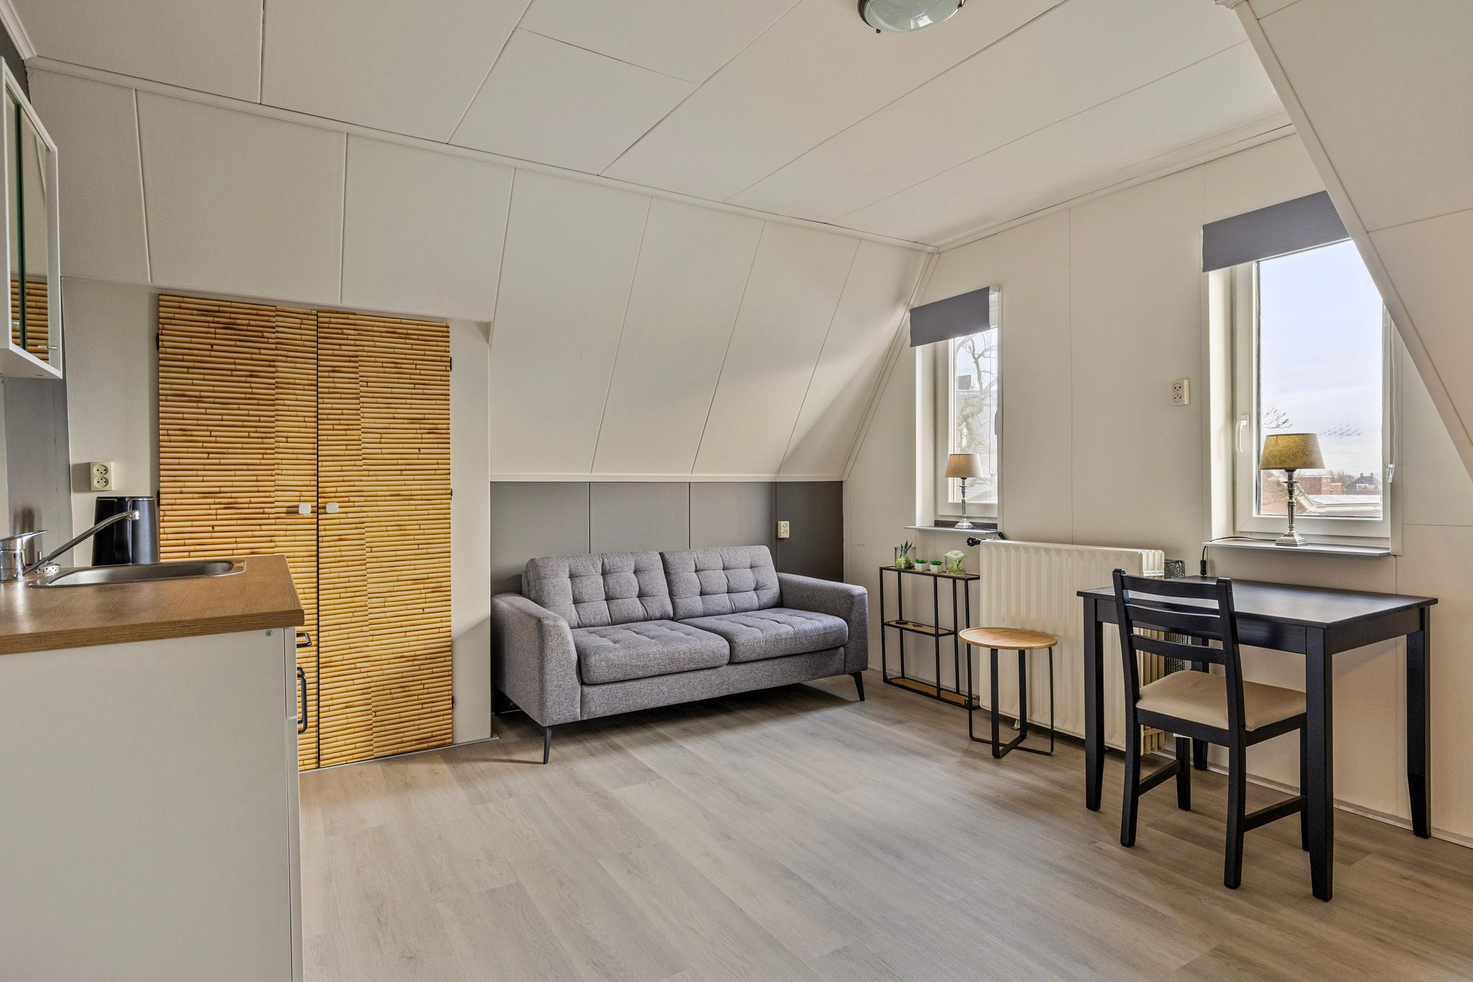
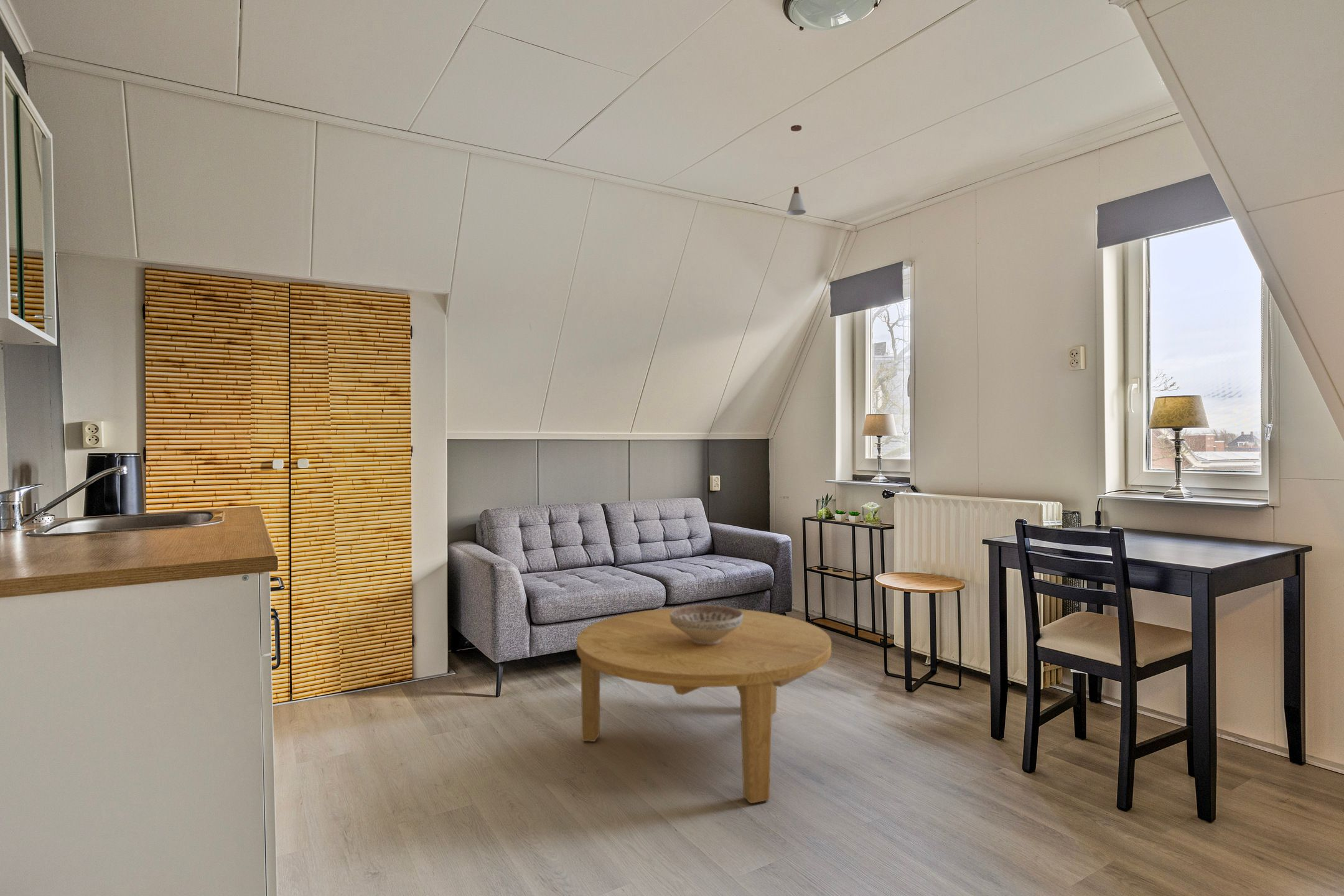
+ coffee table (701, 687)
+ decorative bowl (706, 627)
+ pendant light (796, 187)
